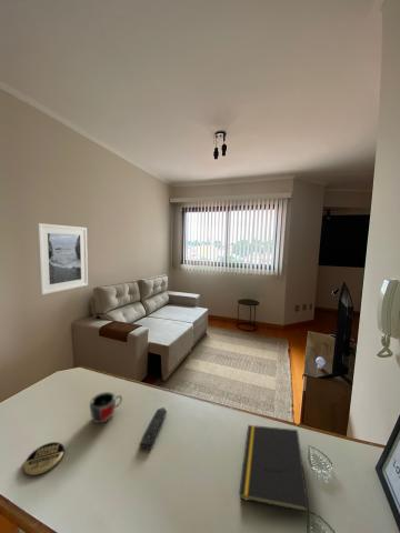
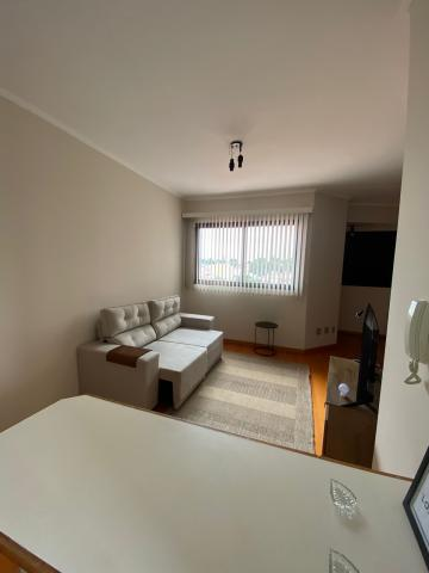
- remote control (154, 424)
- coaster (44, 457)
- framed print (64, 258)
- notepad (271, 460)
- mug (107, 405)
